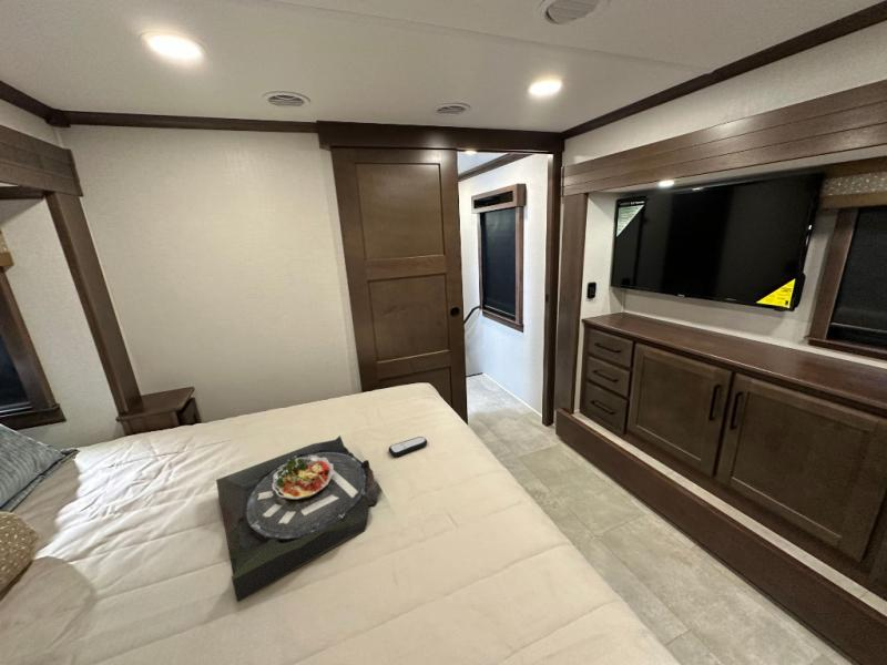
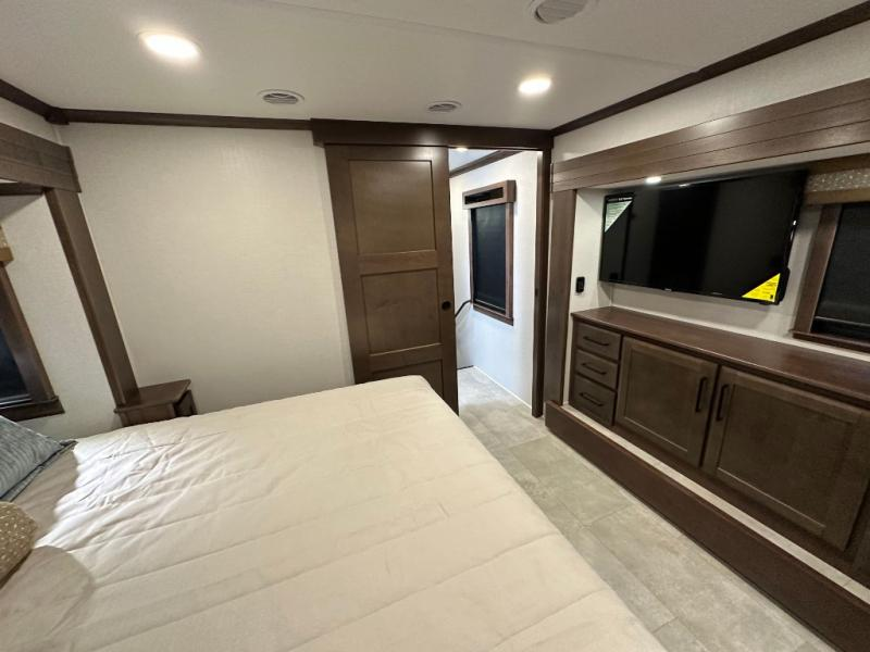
- remote control (408, 446)
- serving tray (299, 483)
